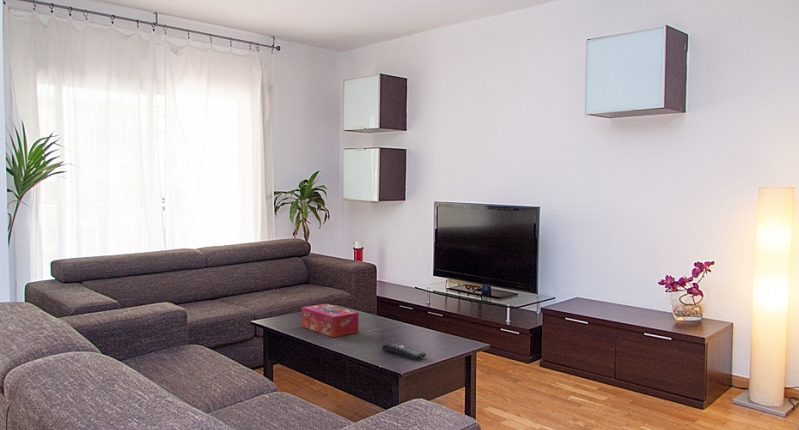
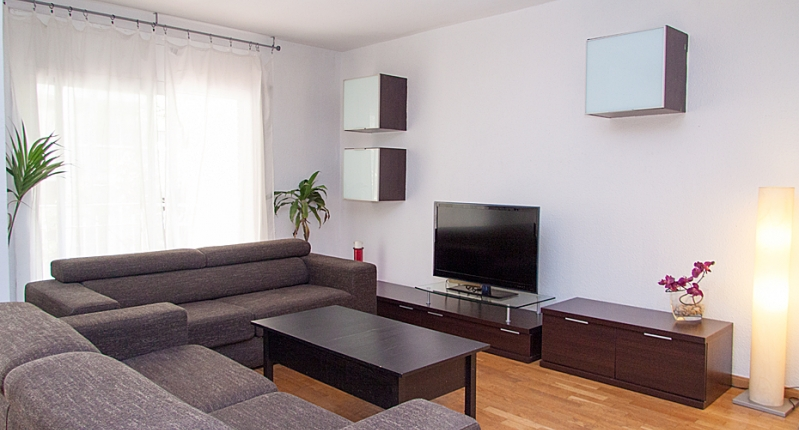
- remote control (403, 350)
- tissue box (329, 319)
